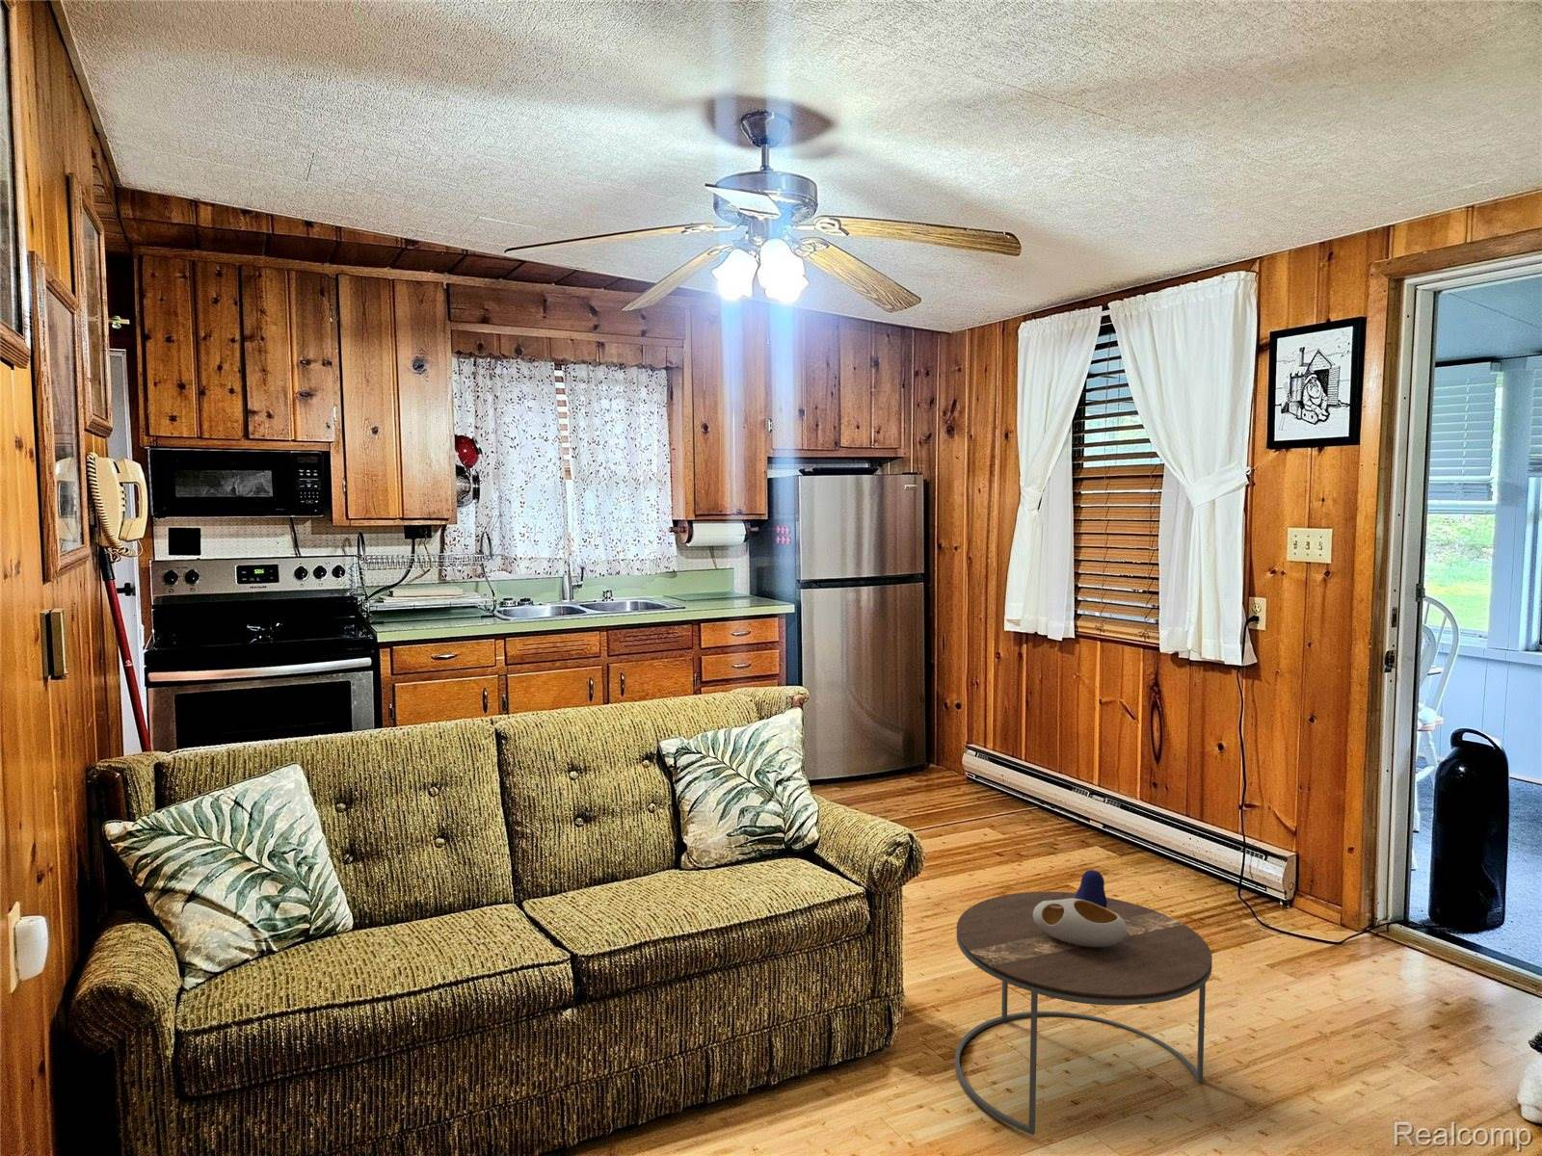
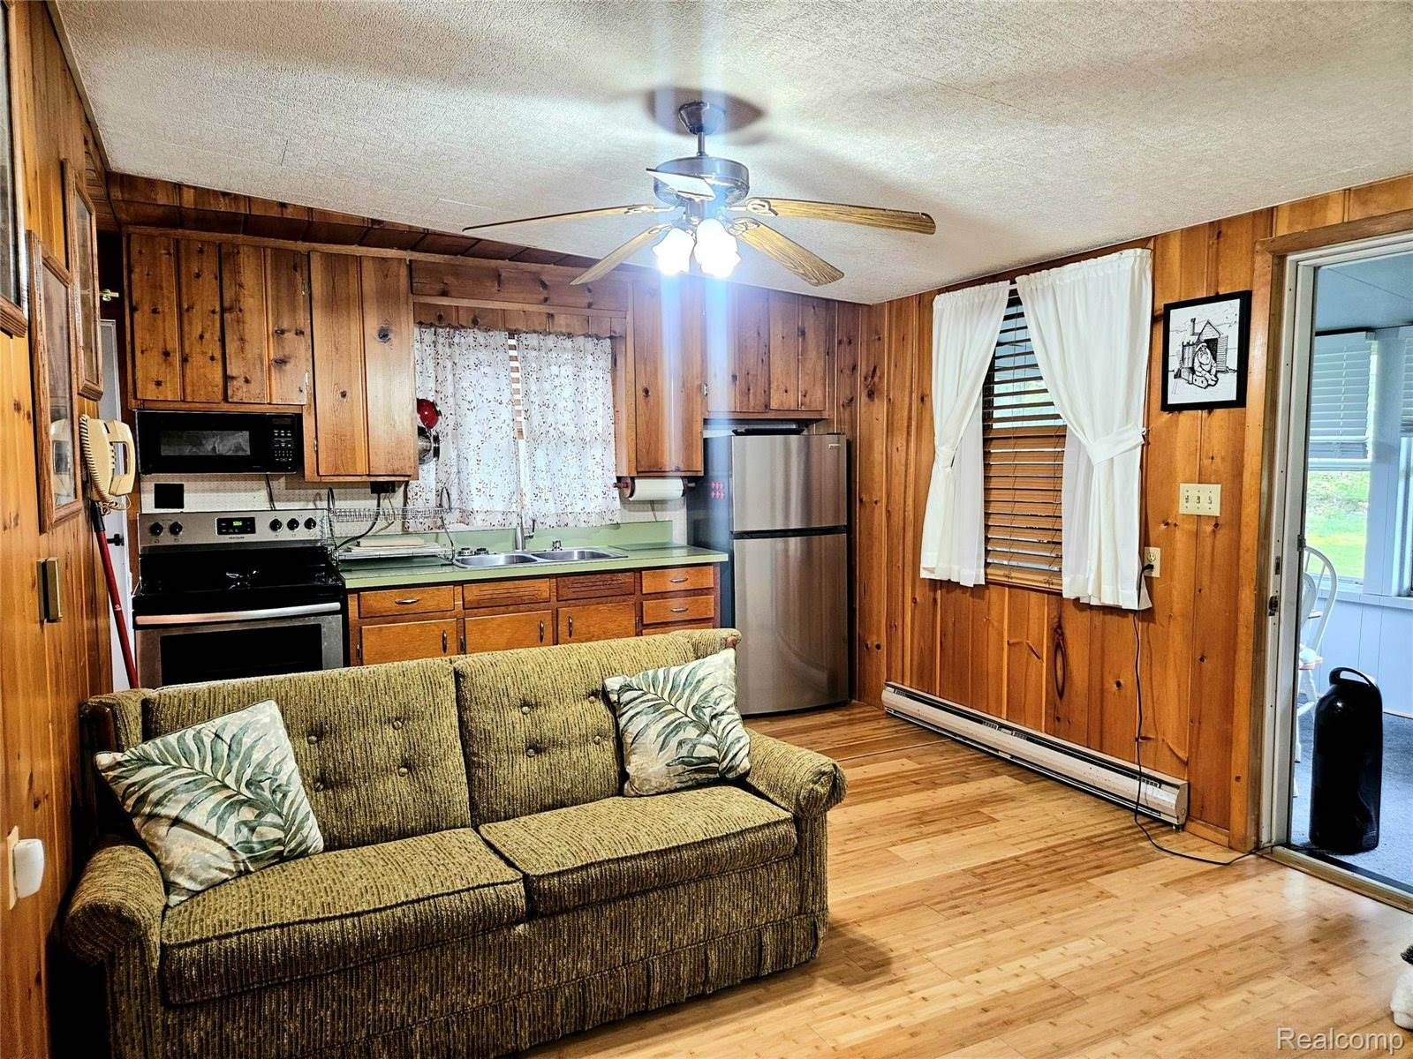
- side table (1078, 979)
